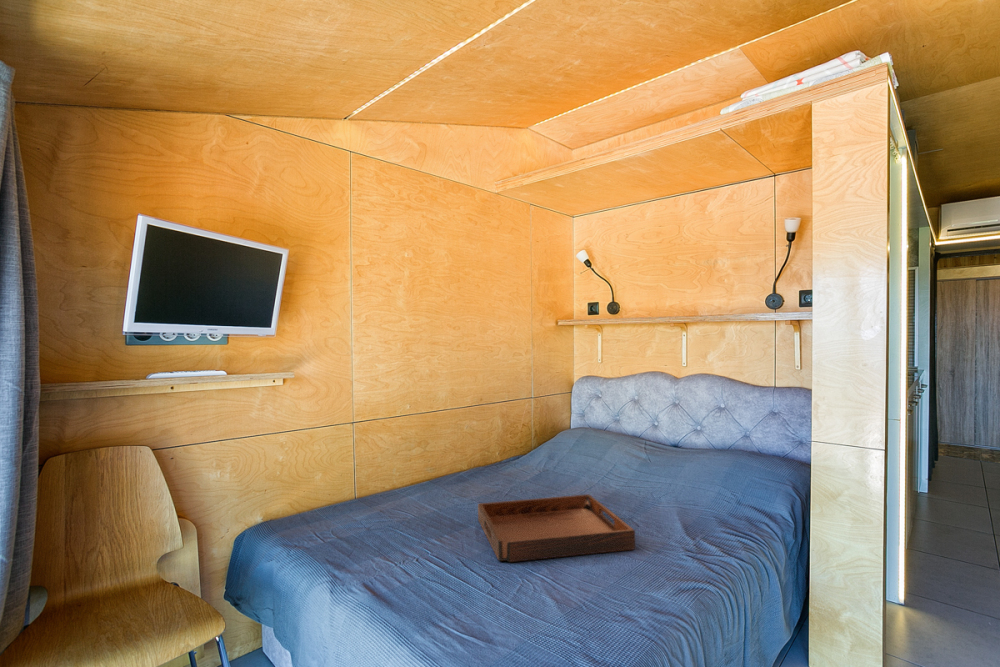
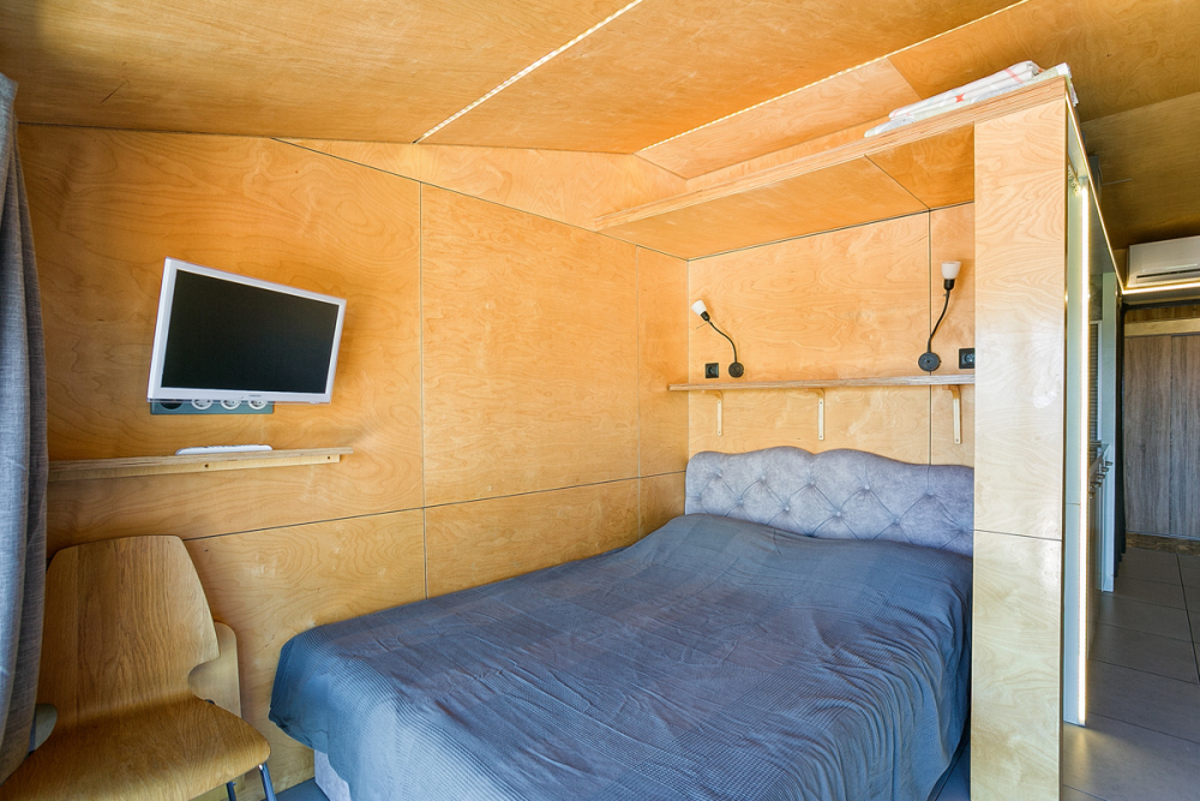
- serving tray (550, 524)
